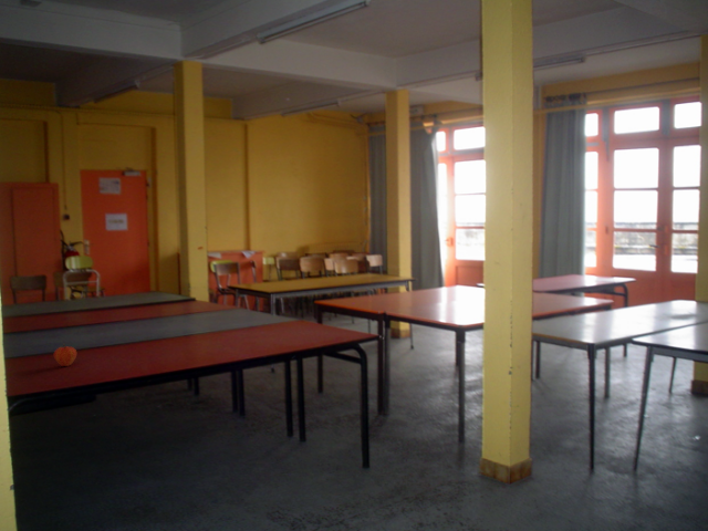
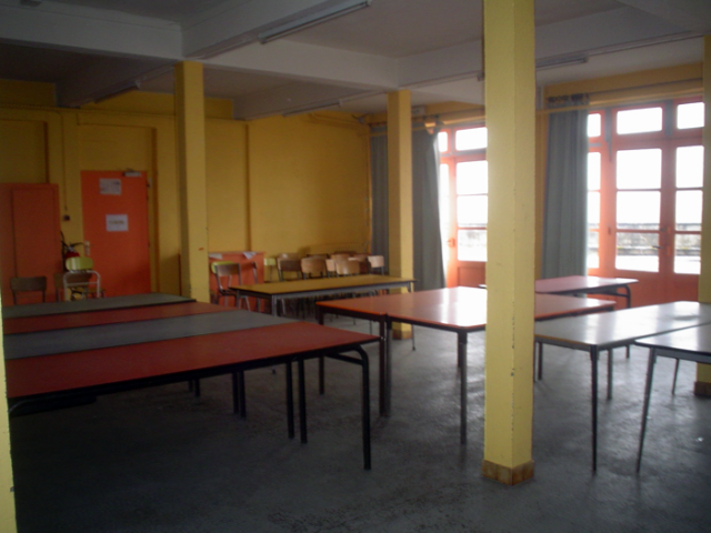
- fruit (65, 354)
